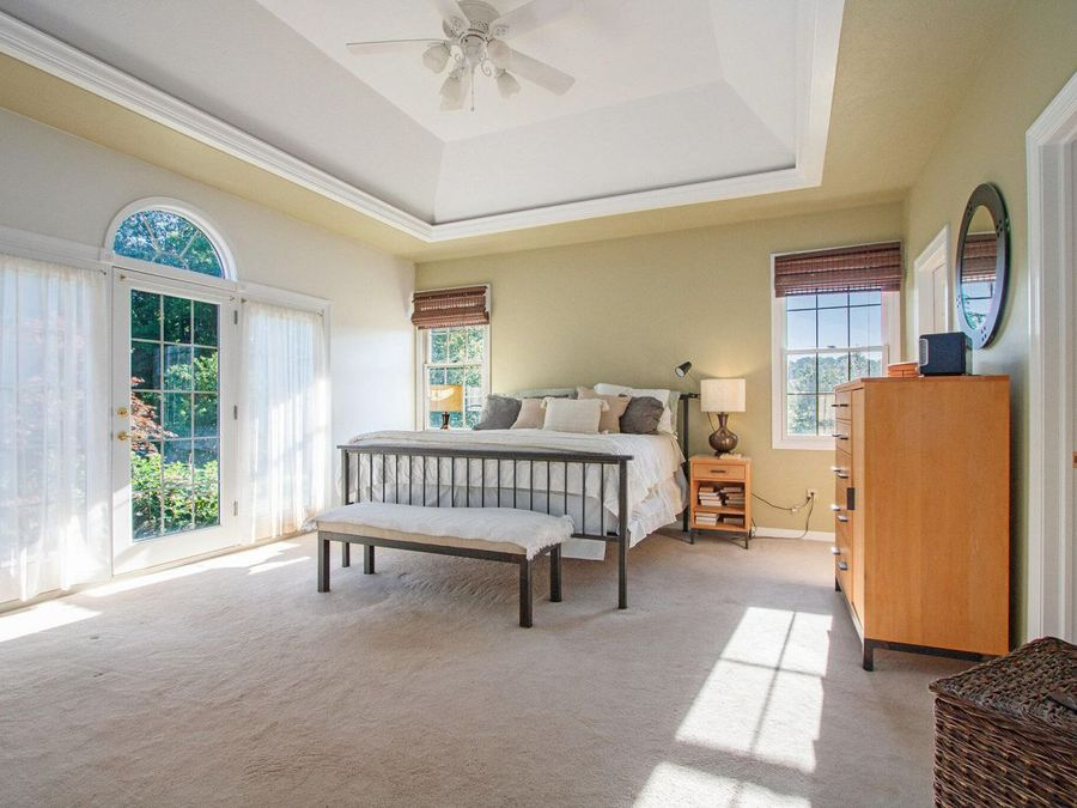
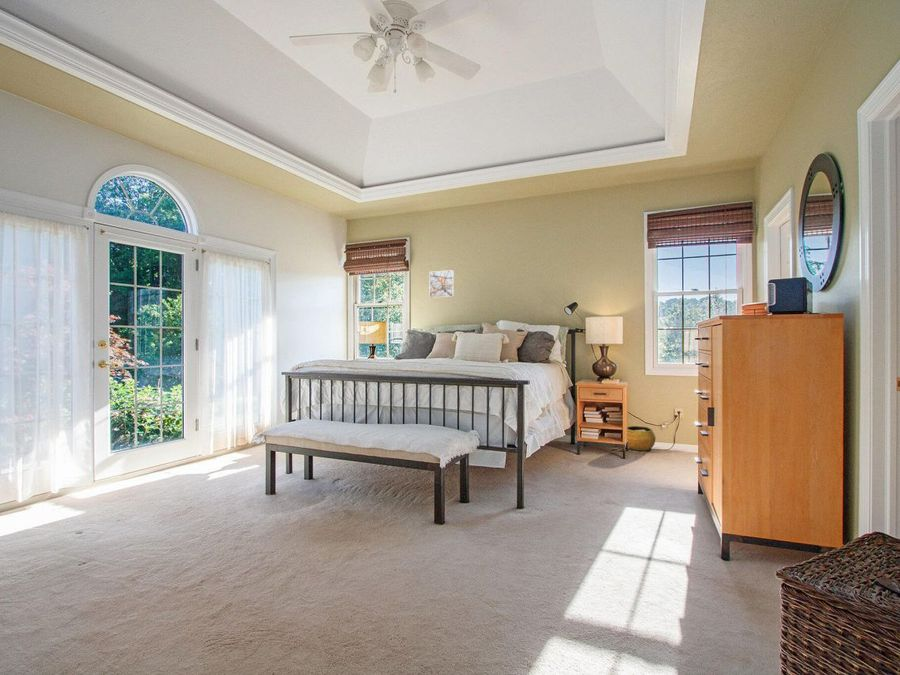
+ clay pot (635, 437)
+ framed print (441, 284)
